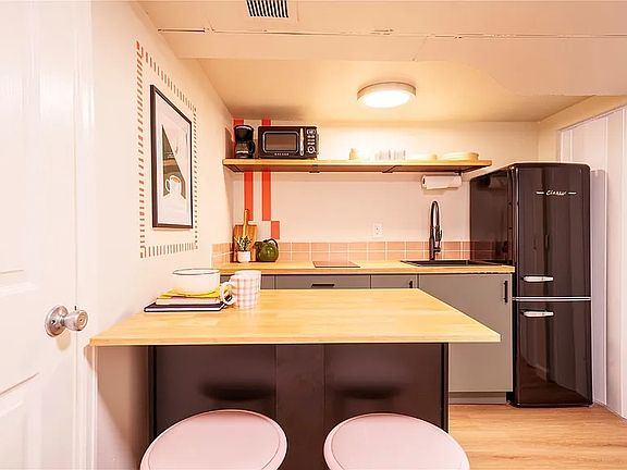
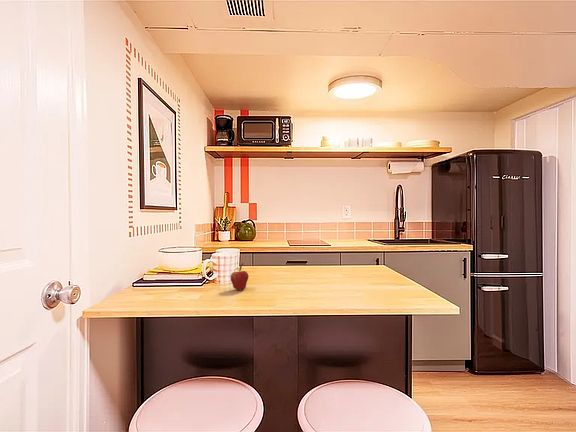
+ fruit (239, 276)
